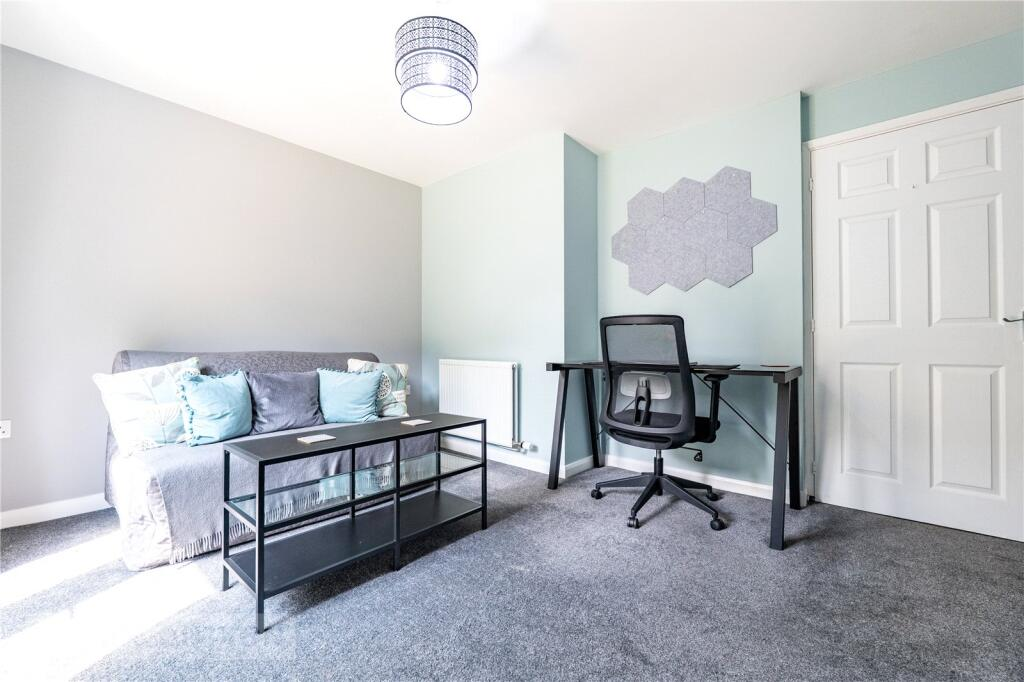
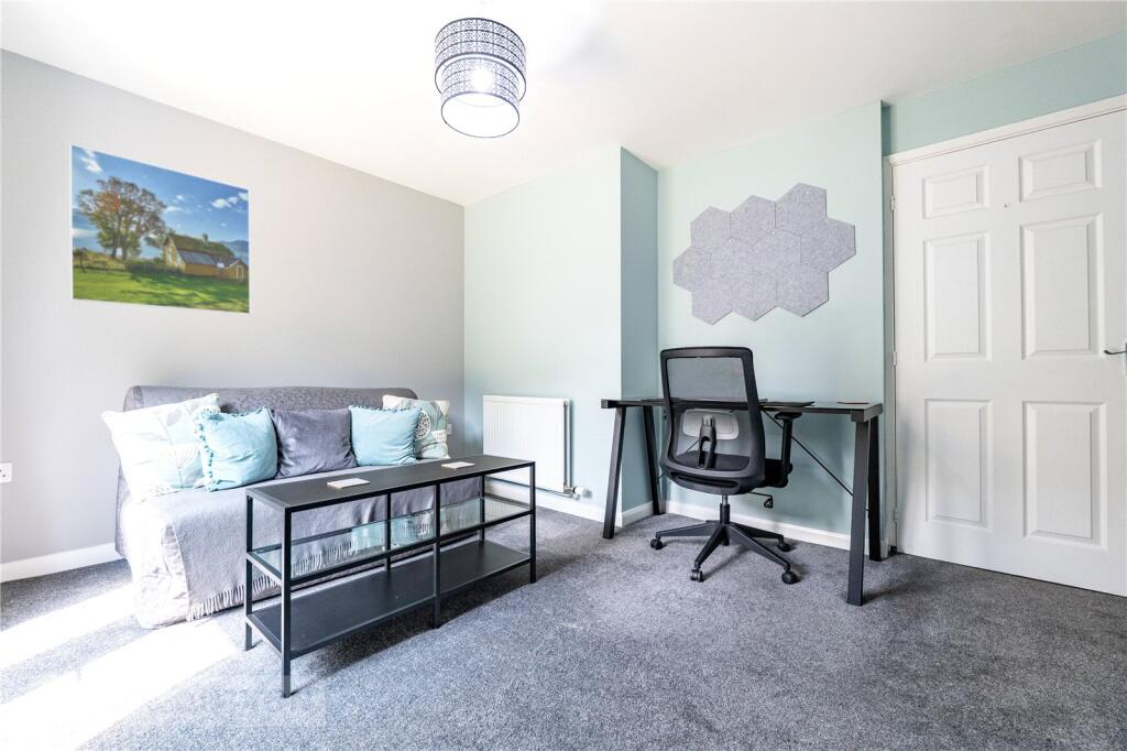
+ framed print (169, 238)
